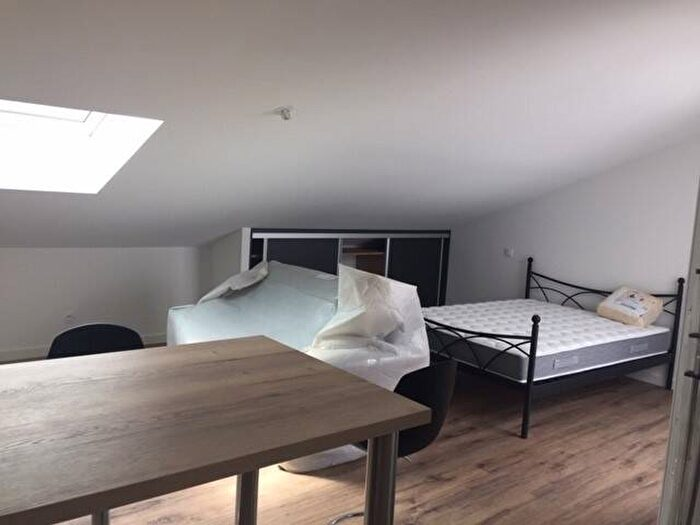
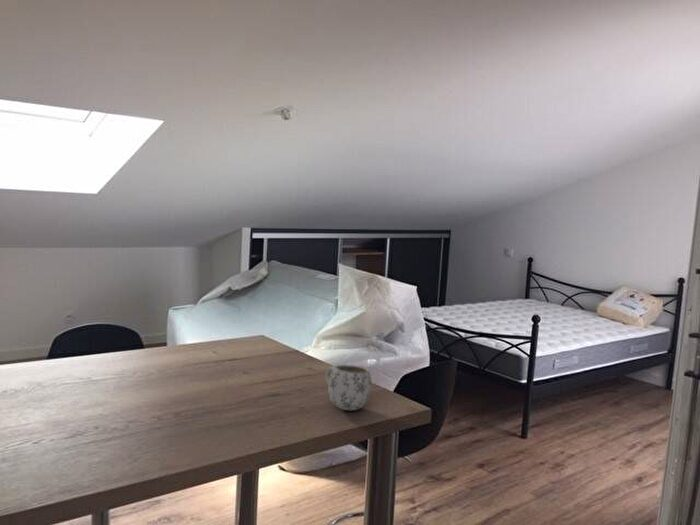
+ mug (344, 386)
